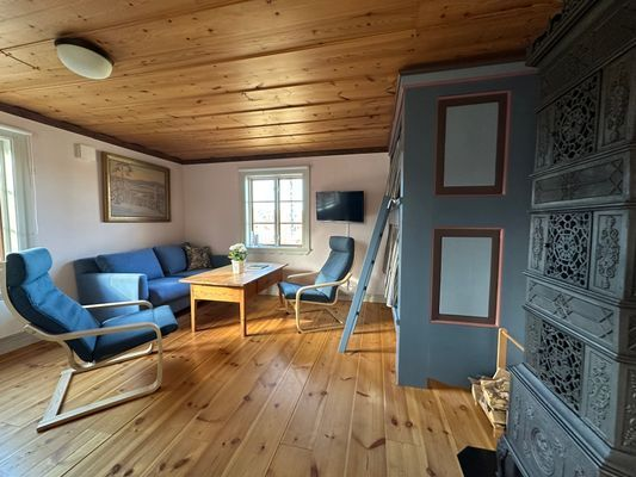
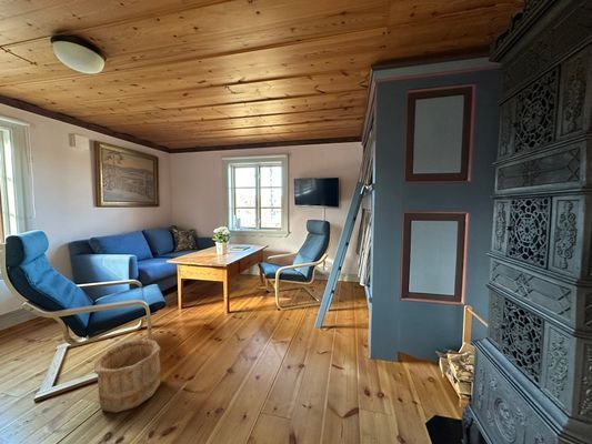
+ wooden bucket (129, 373)
